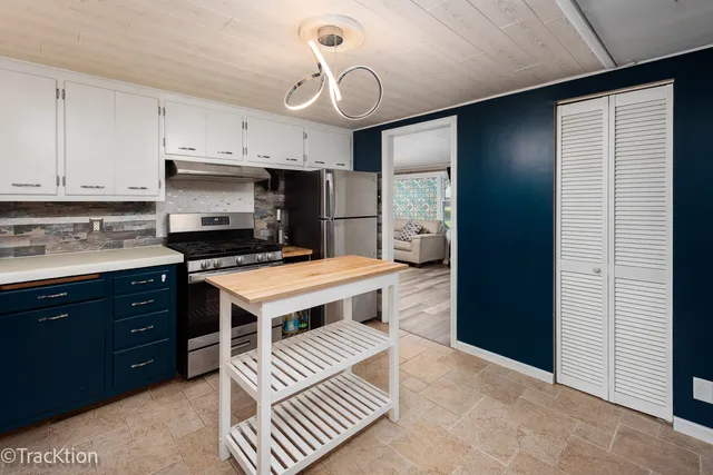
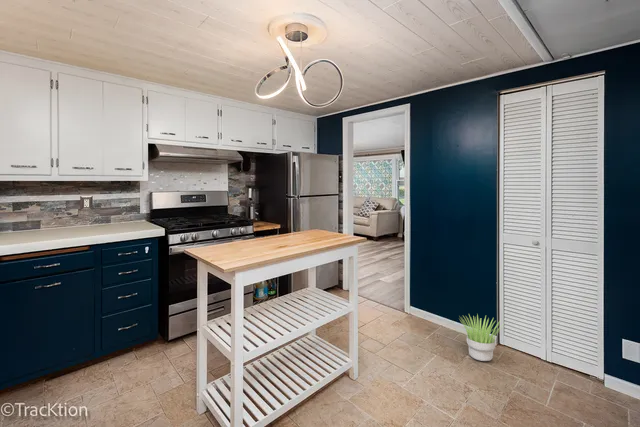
+ potted plant (480, 338)
